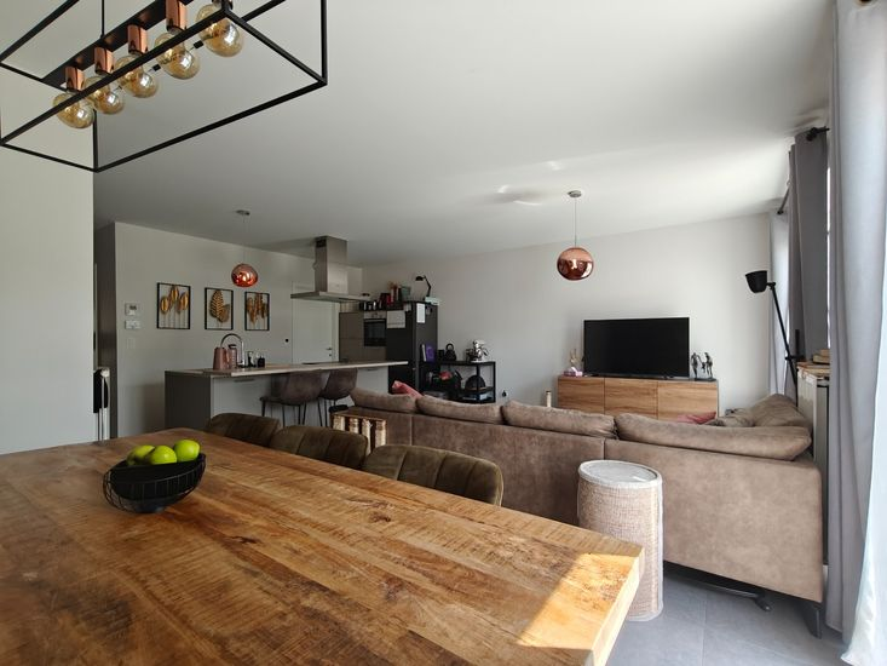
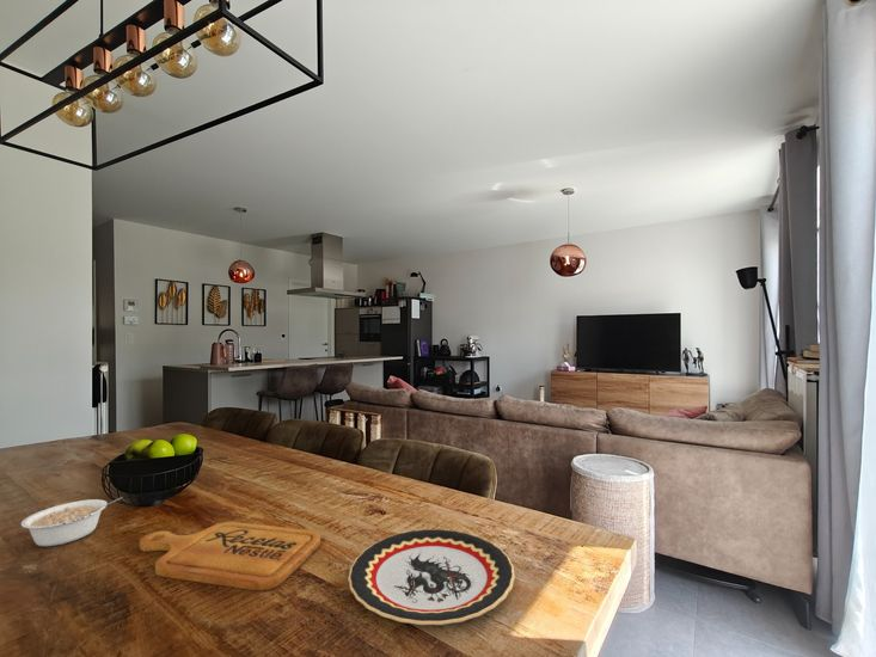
+ legume (69, 520)
+ plate (431, 573)
+ cutting board (220, 548)
